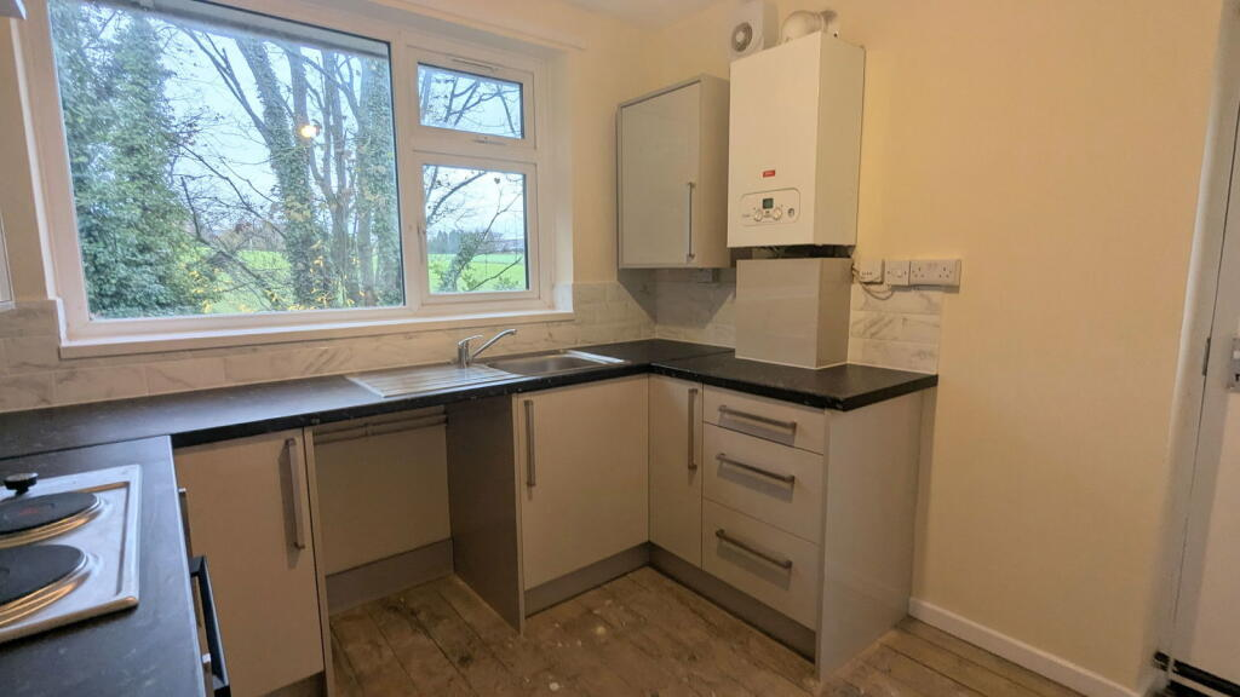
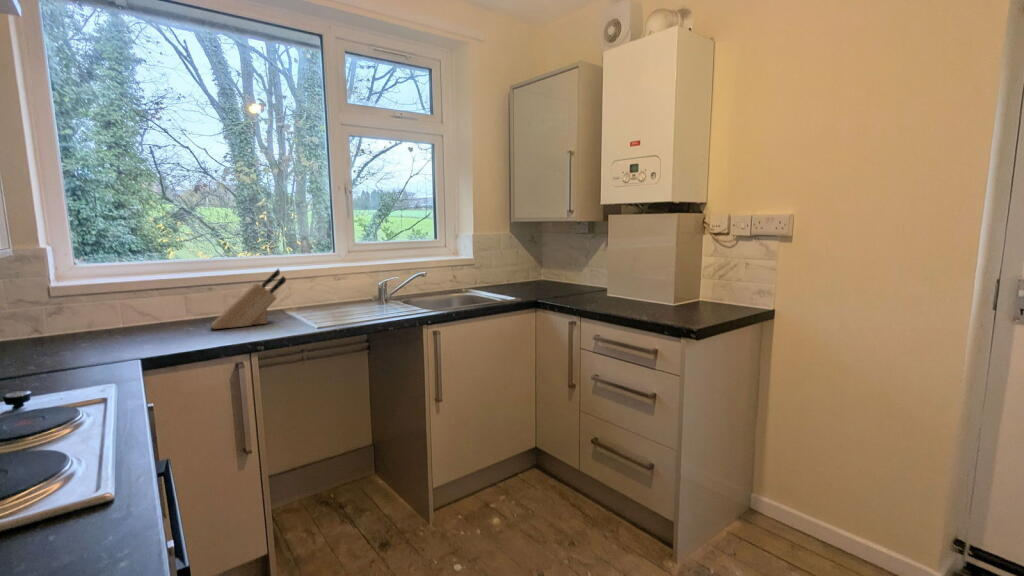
+ knife block (249, 296)
